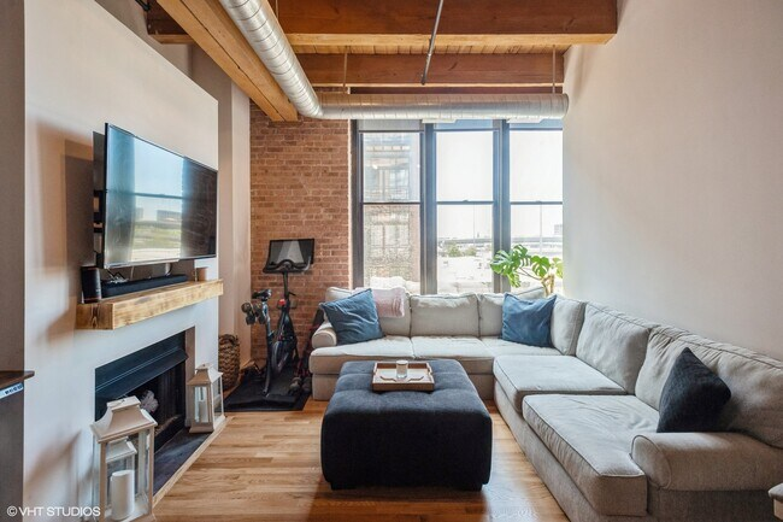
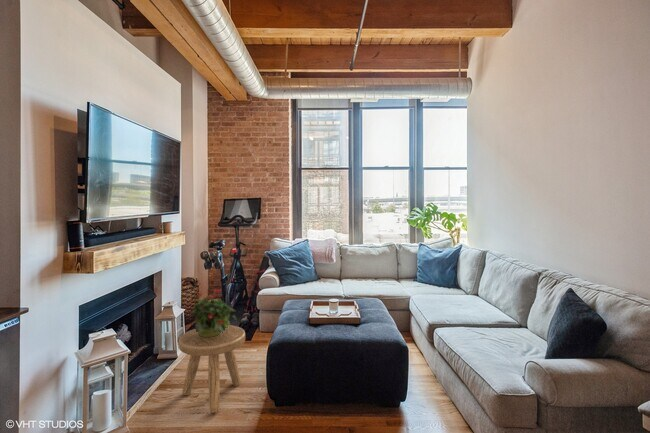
+ potted plant (214, 312)
+ stool (213, 365)
